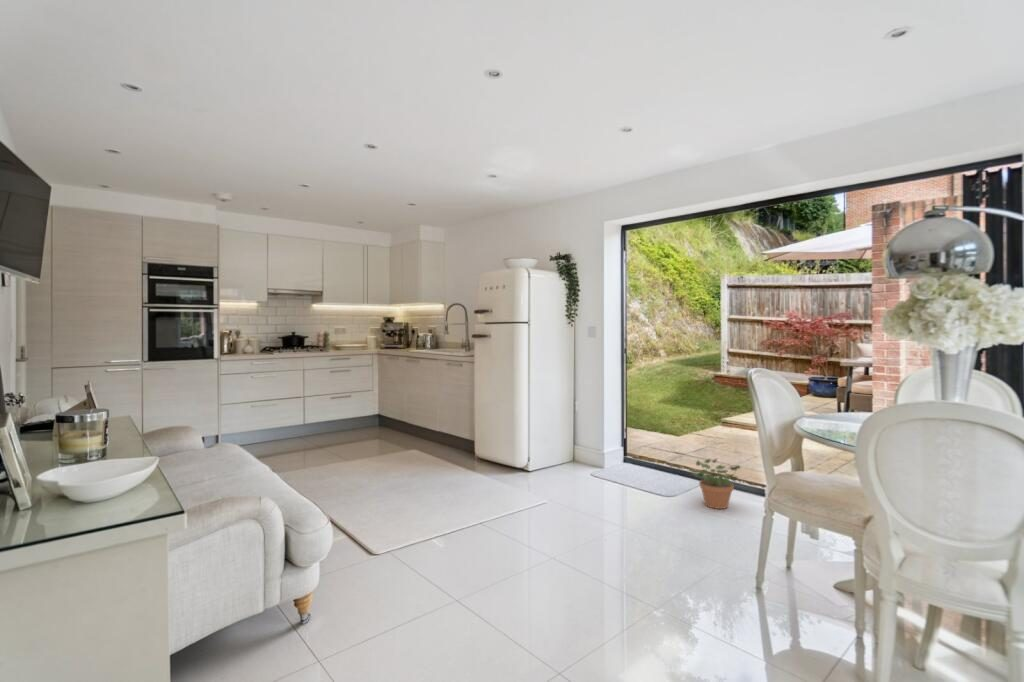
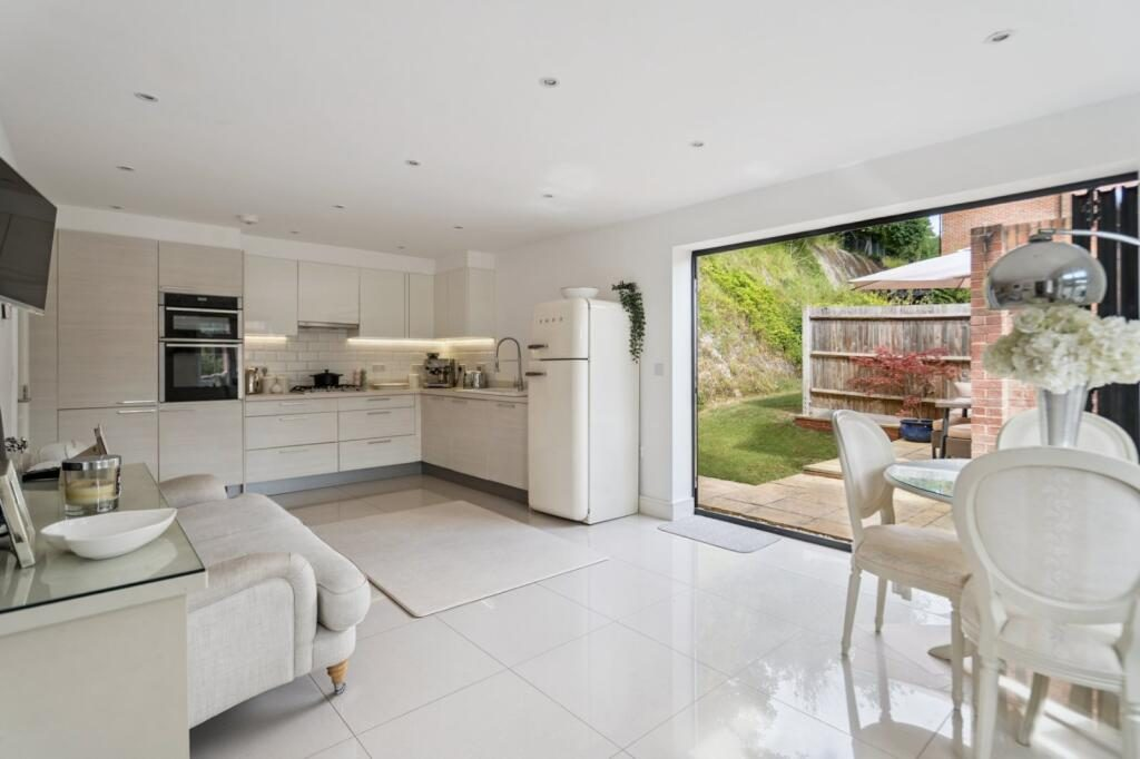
- potted plant (720, 484)
